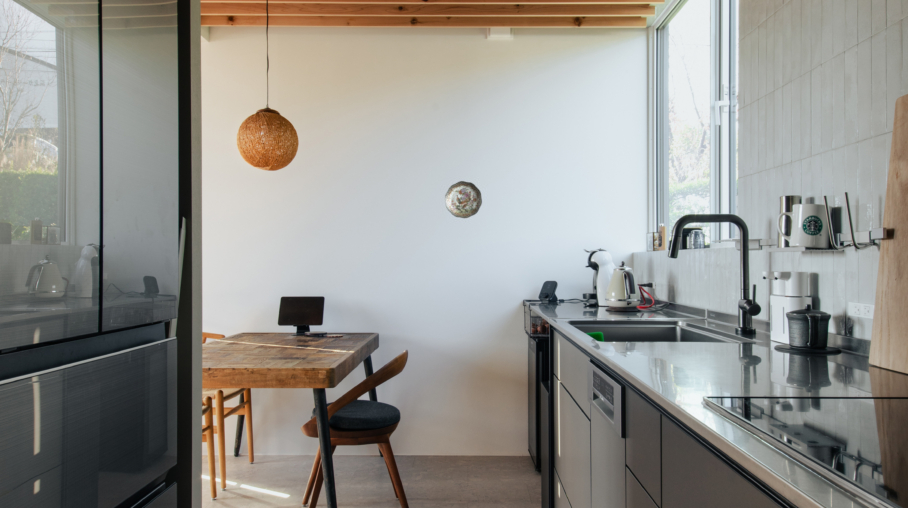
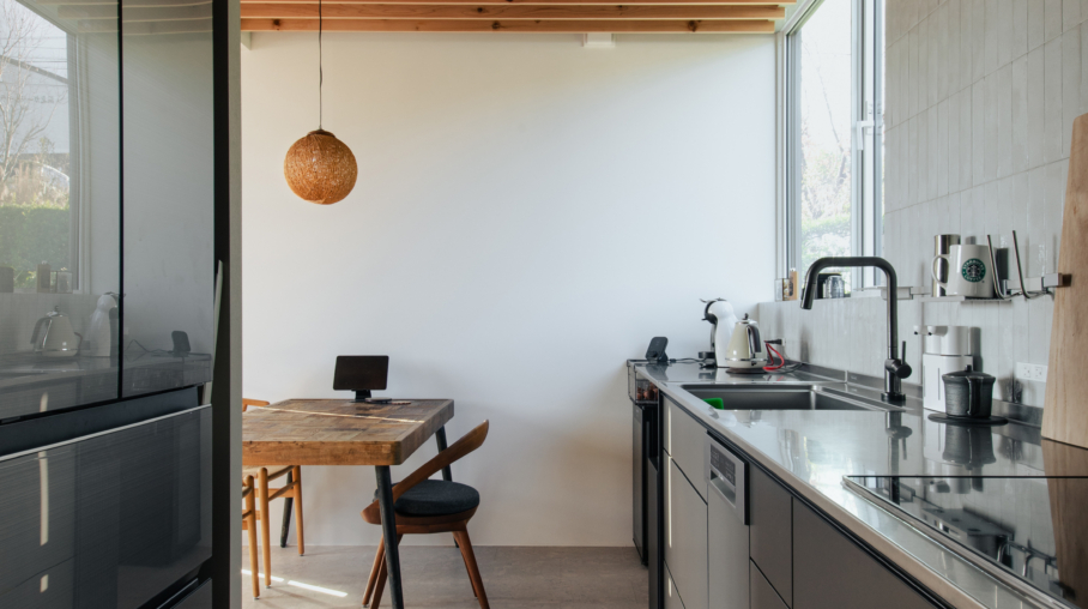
- decorative plate (463, 199)
